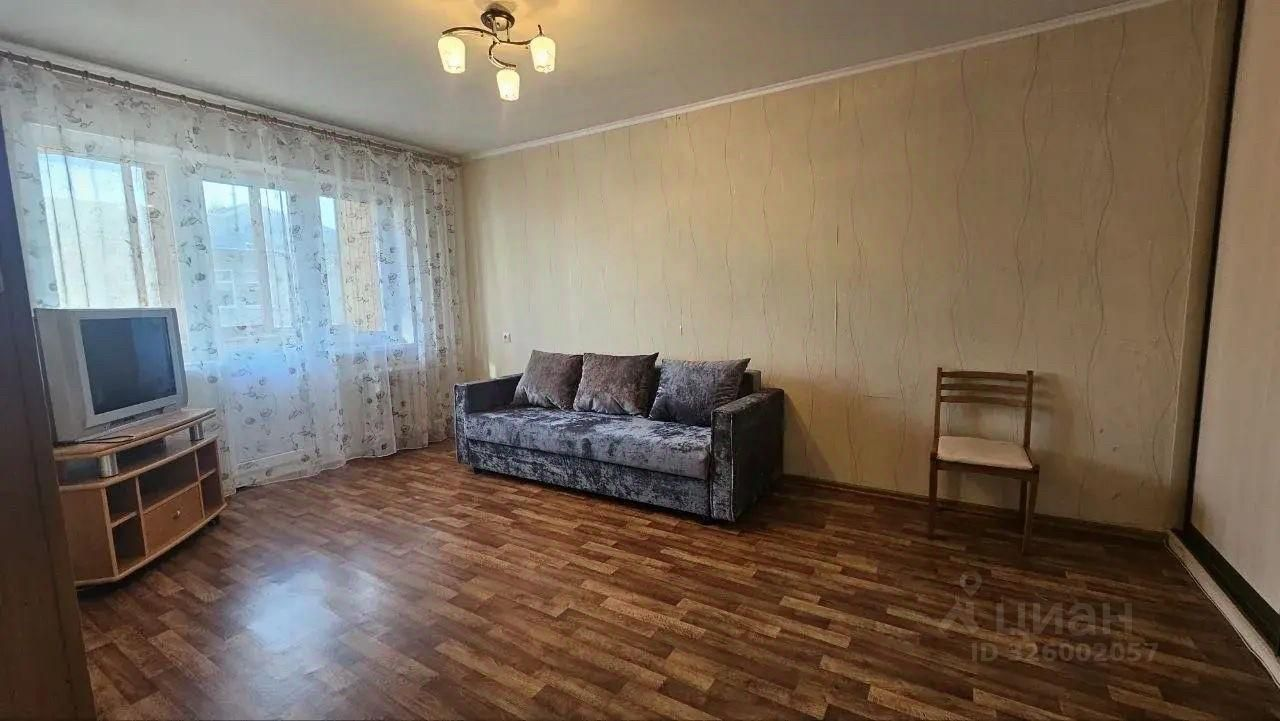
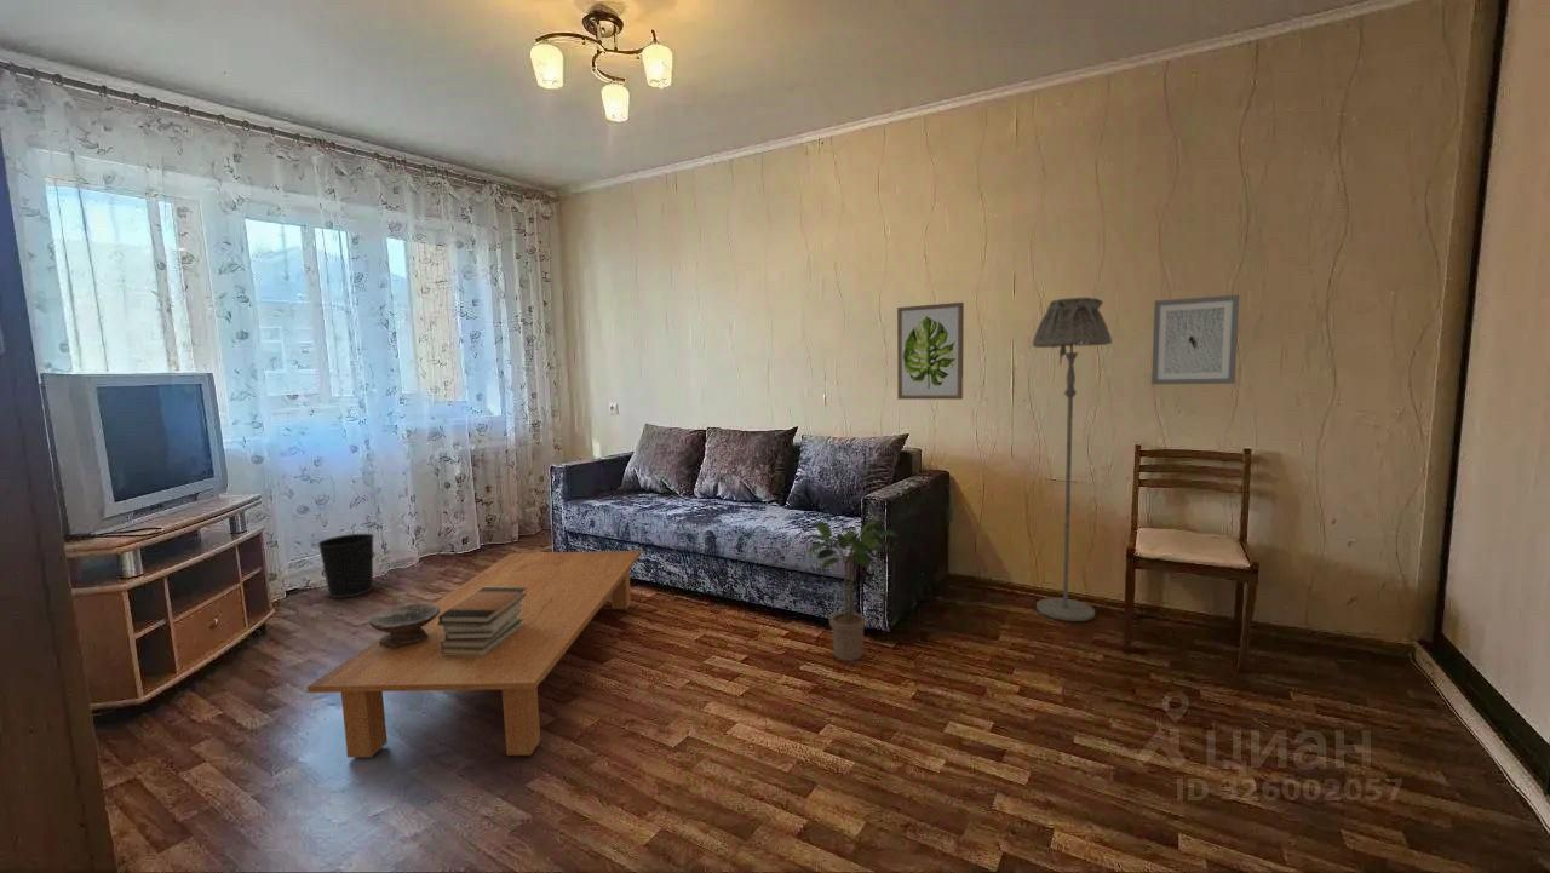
+ book stack (484, 619)
+ potted plant (851, 584)
+ wall art (929, 352)
+ bowl (406, 626)
+ floor lamp (1068, 459)
+ wall art (1193, 340)
+ coffee table (521, 631)
+ wastebasket (349, 565)
